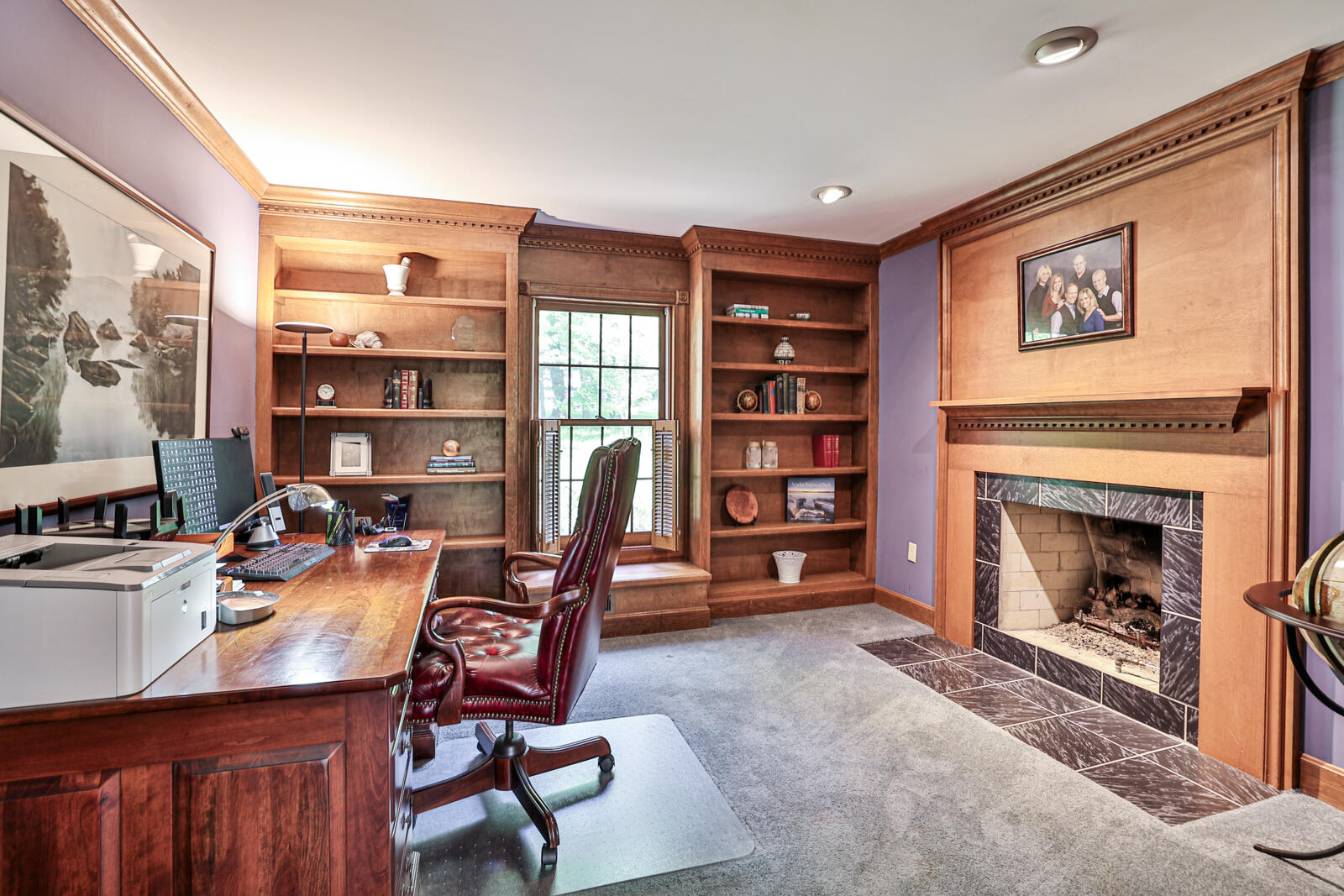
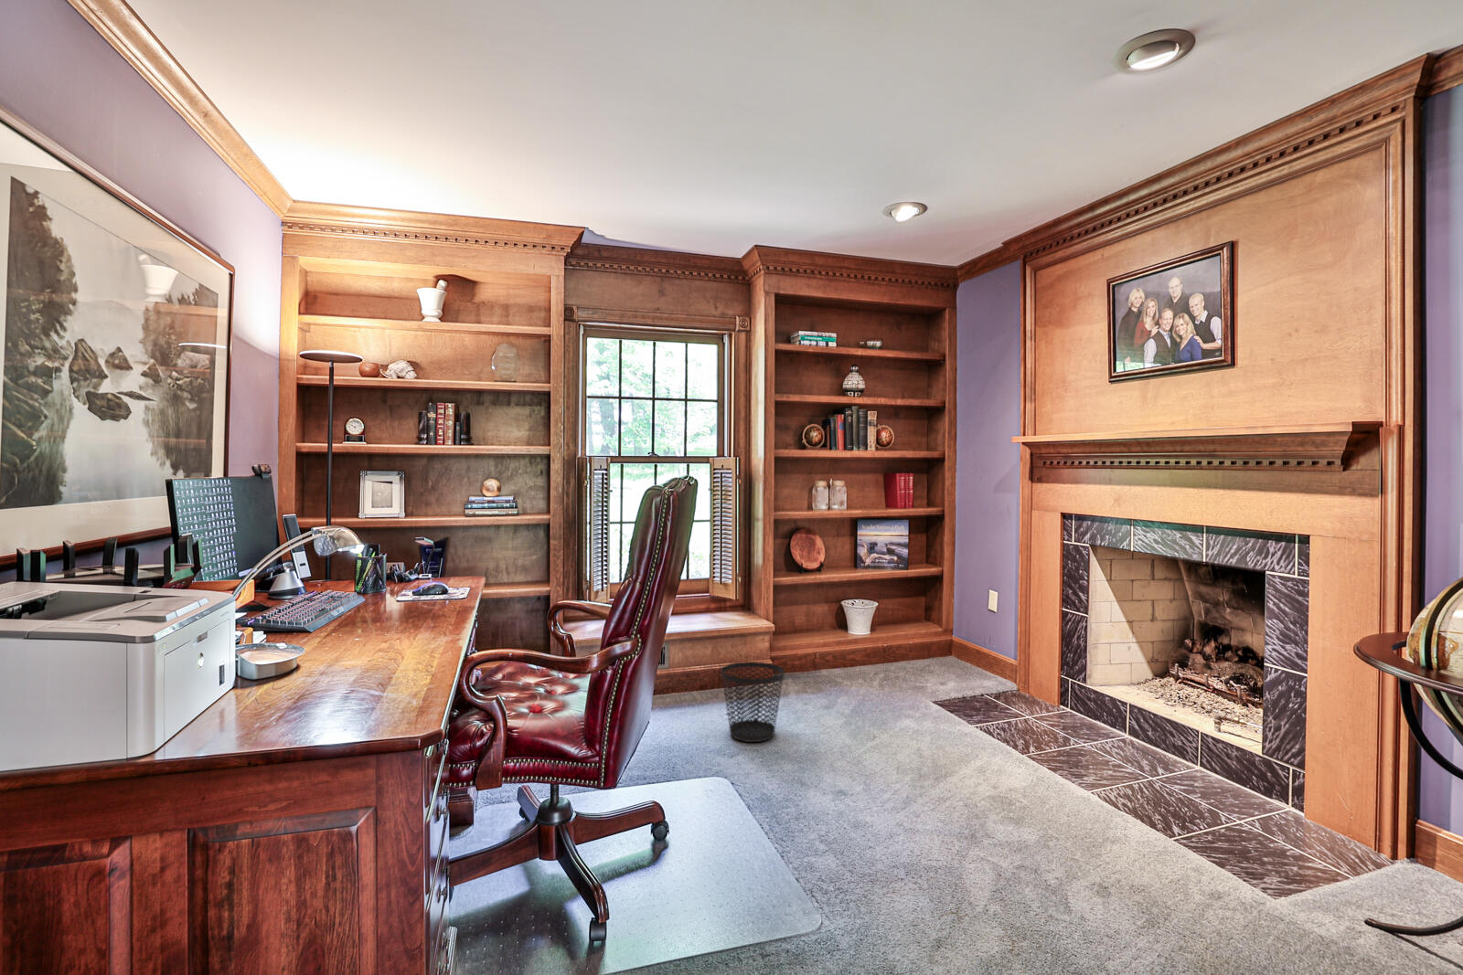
+ wastebasket (751, 702)
